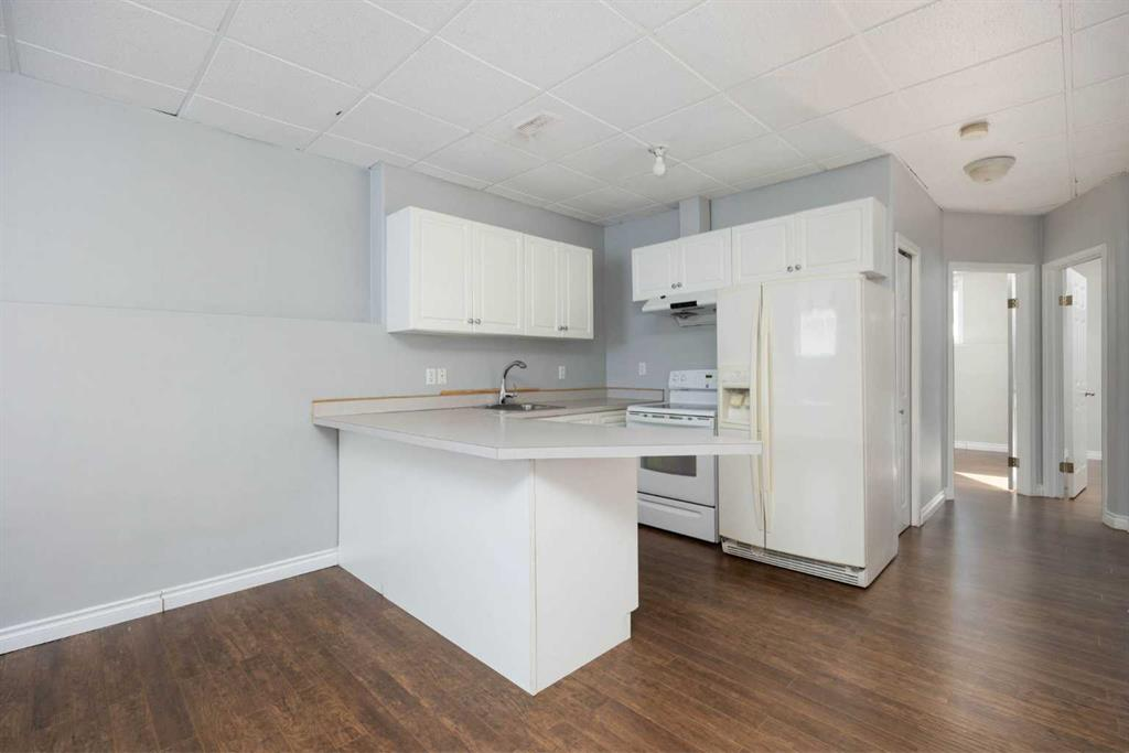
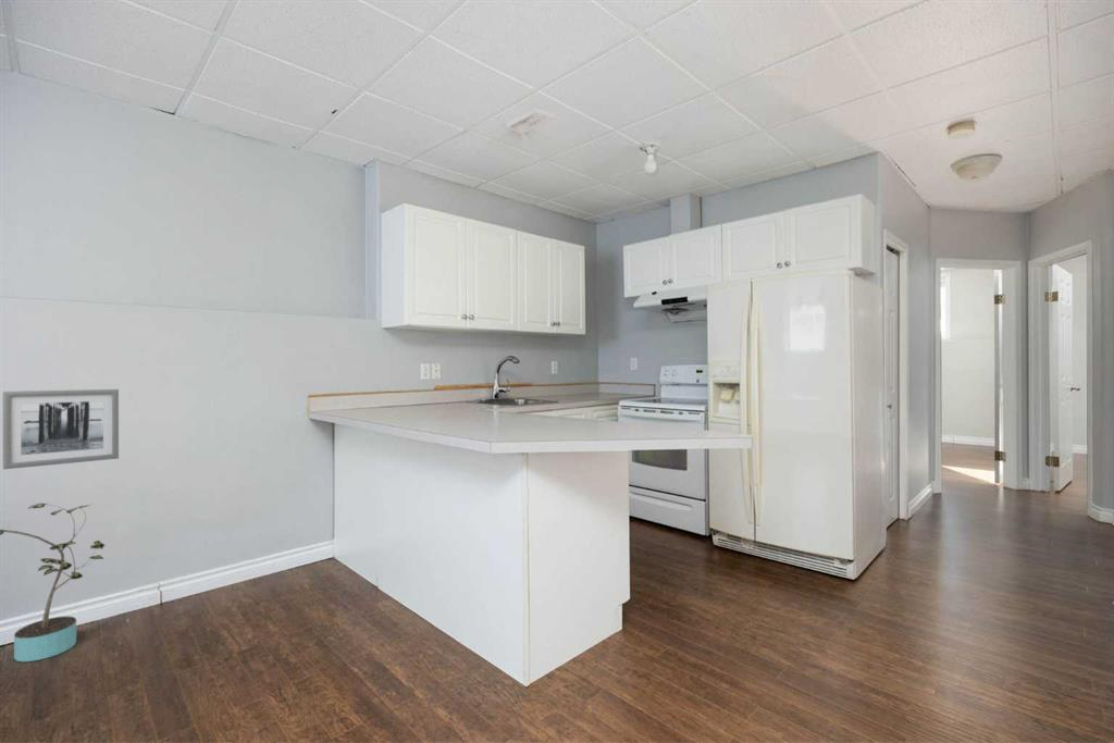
+ wall art (63, 426)
+ potted plant (45, 574)
